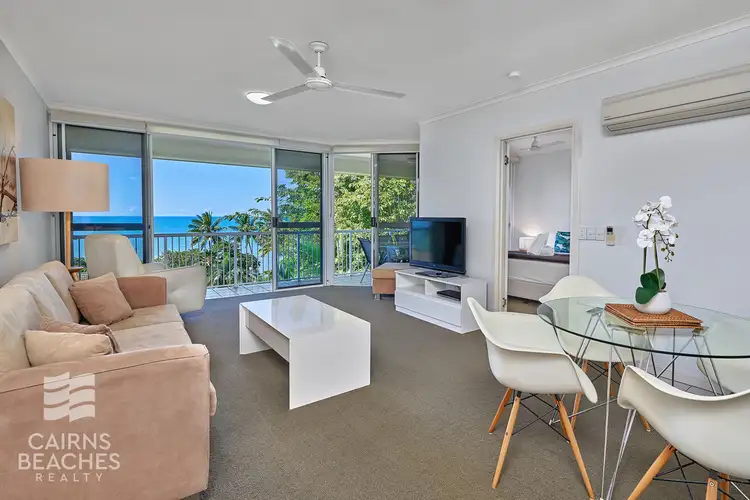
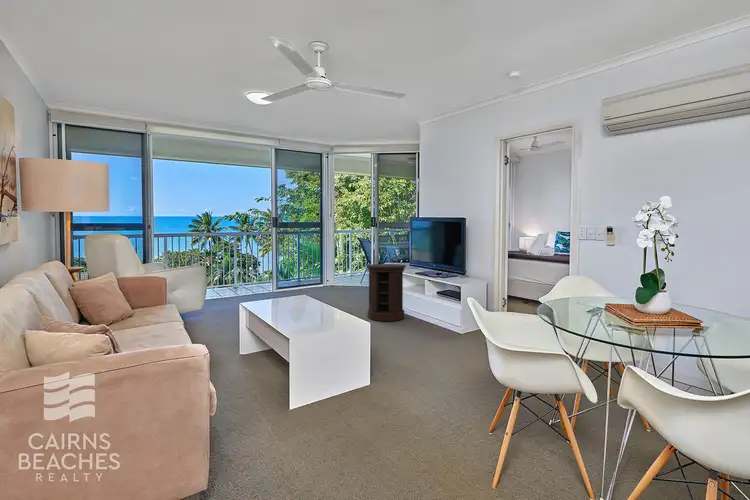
+ side table (385, 291)
